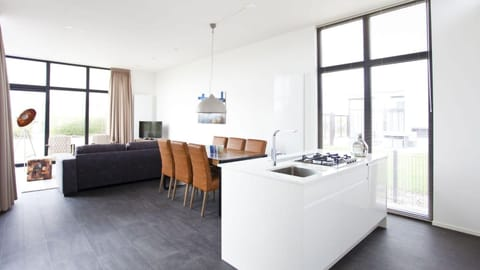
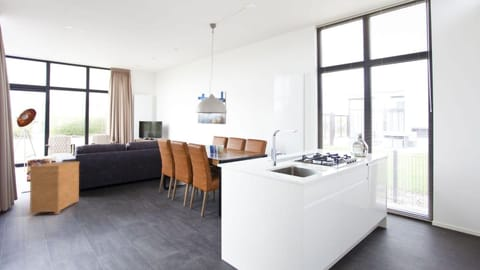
+ nightstand (54, 185)
